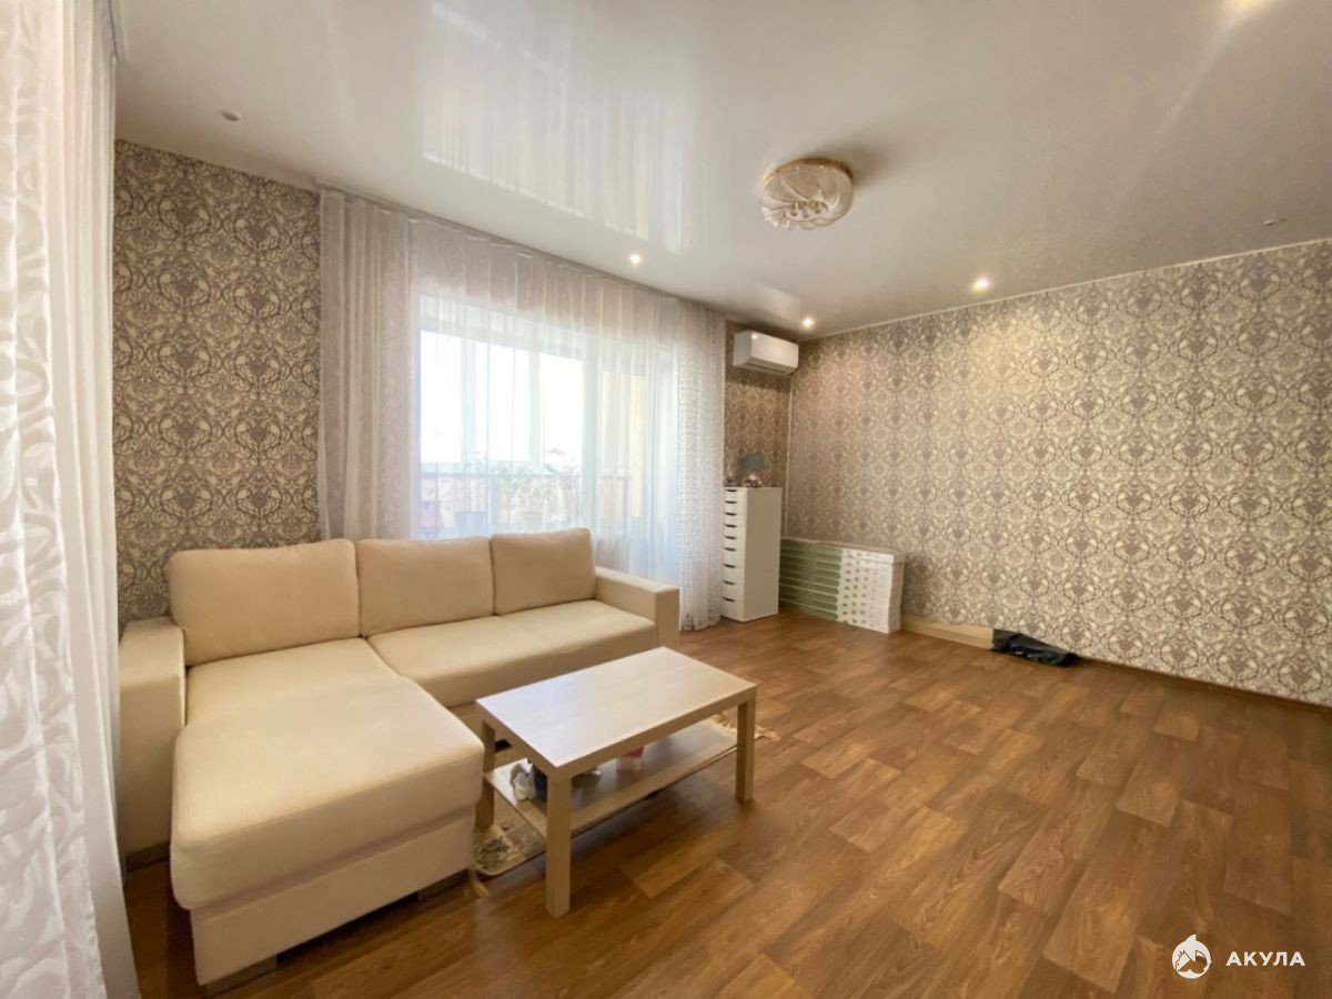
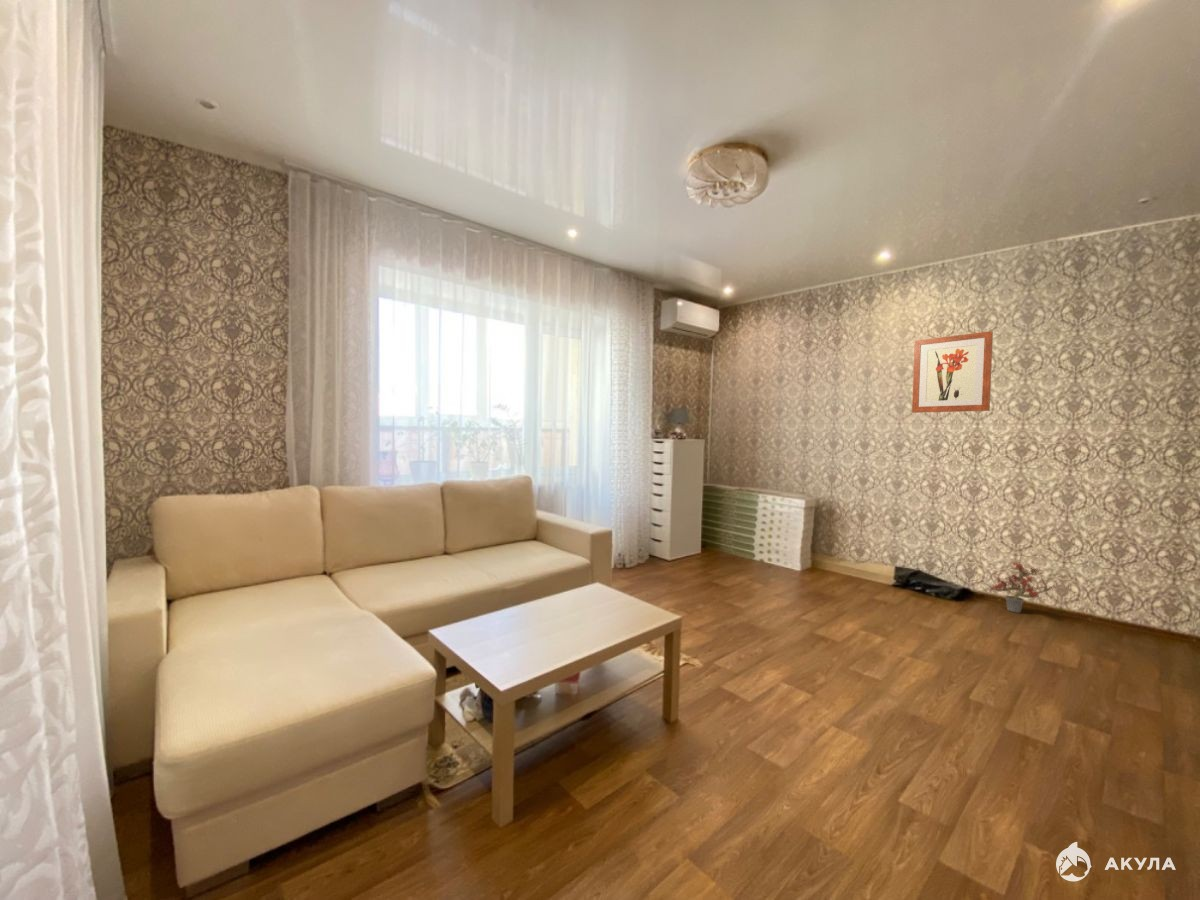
+ wall art (950, 374)
+ potted plant (1019, 581)
